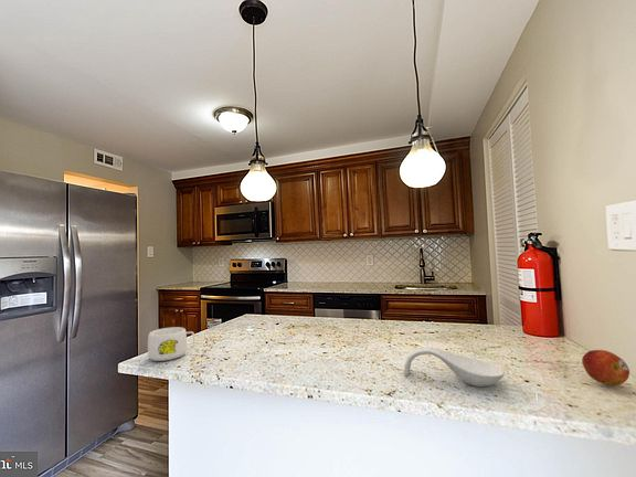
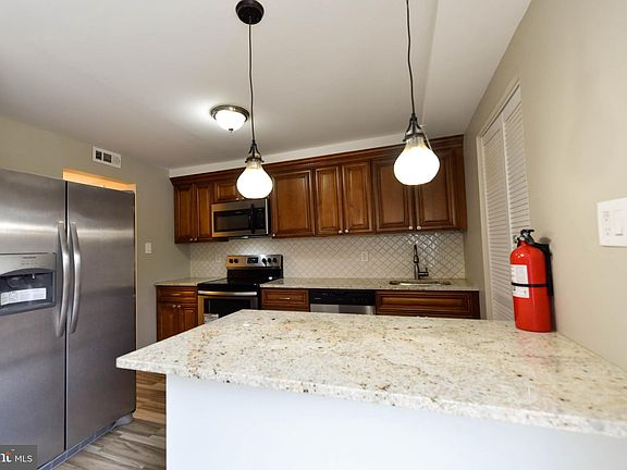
- fruit (606, 368)
- spoon rest (451, 364)
- mug (168, 343)
